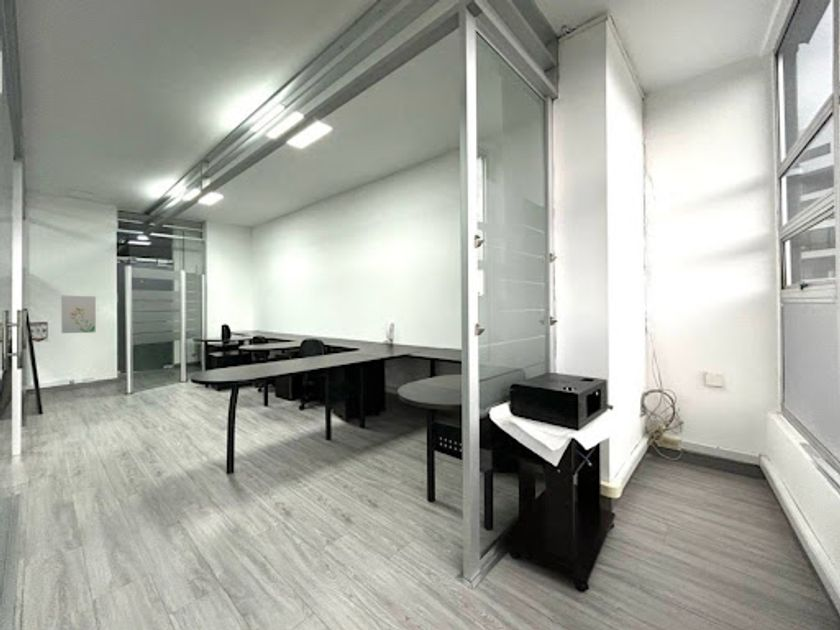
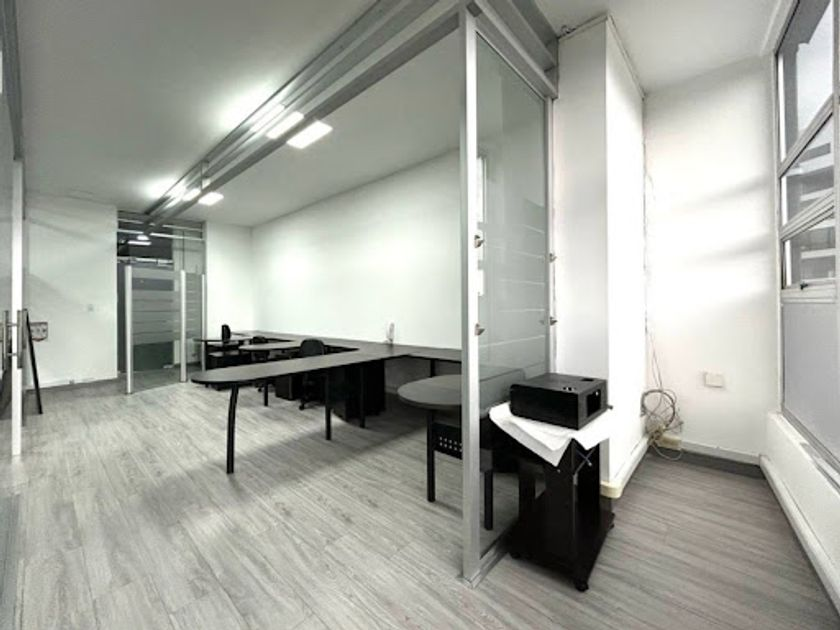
- wall art (79, 314)
